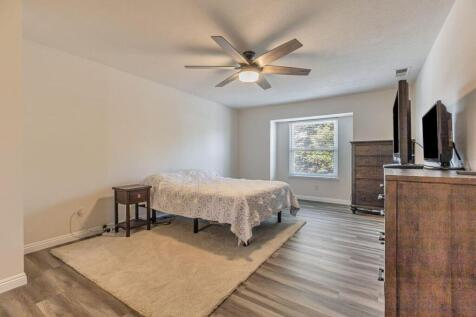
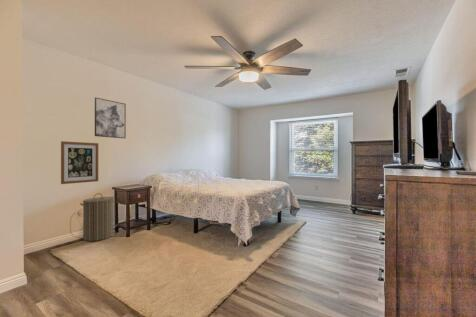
+ laundry hamper (98, 214)
+ wall art (110, 119)
+ wall art (80, 162)
